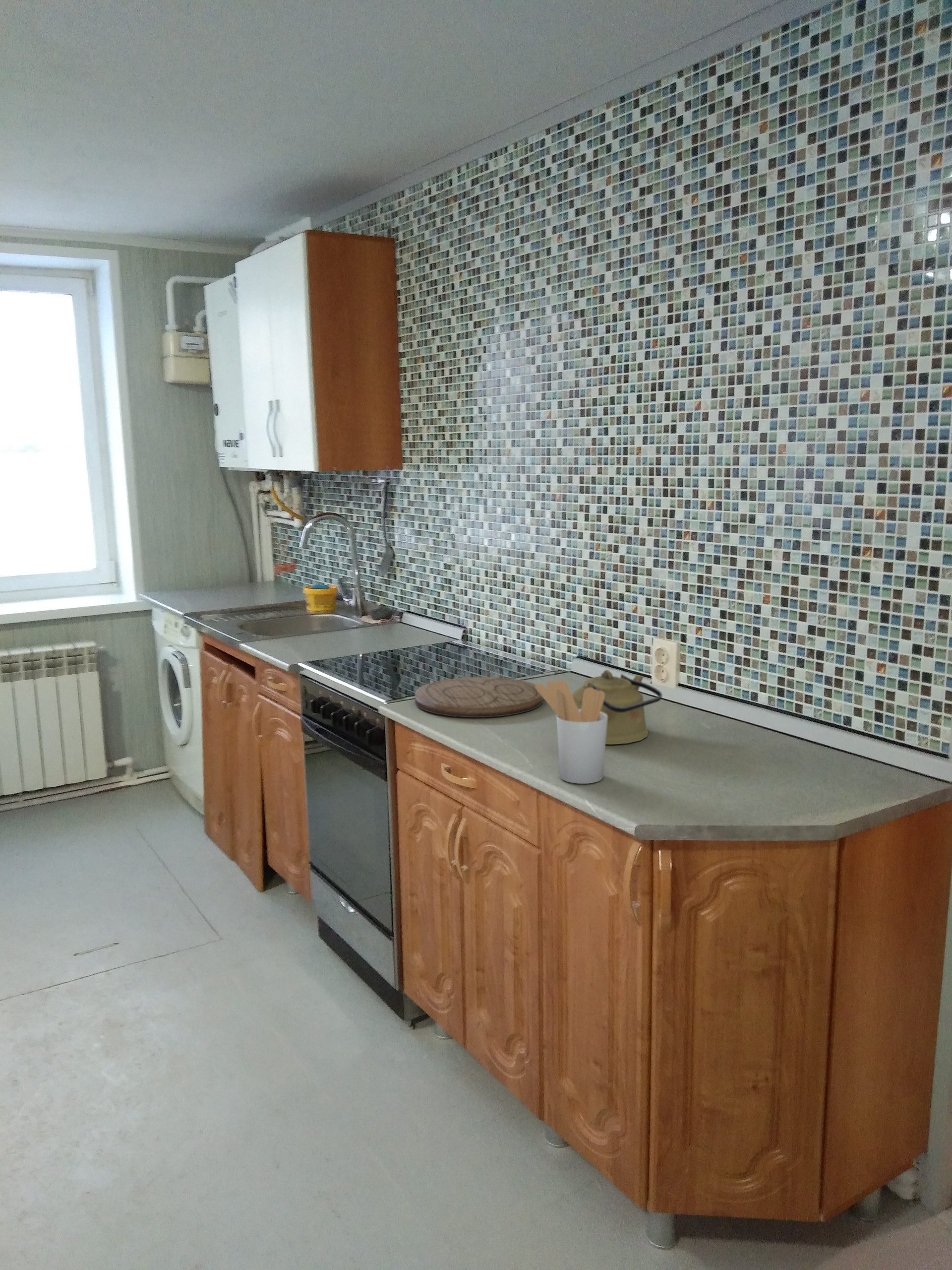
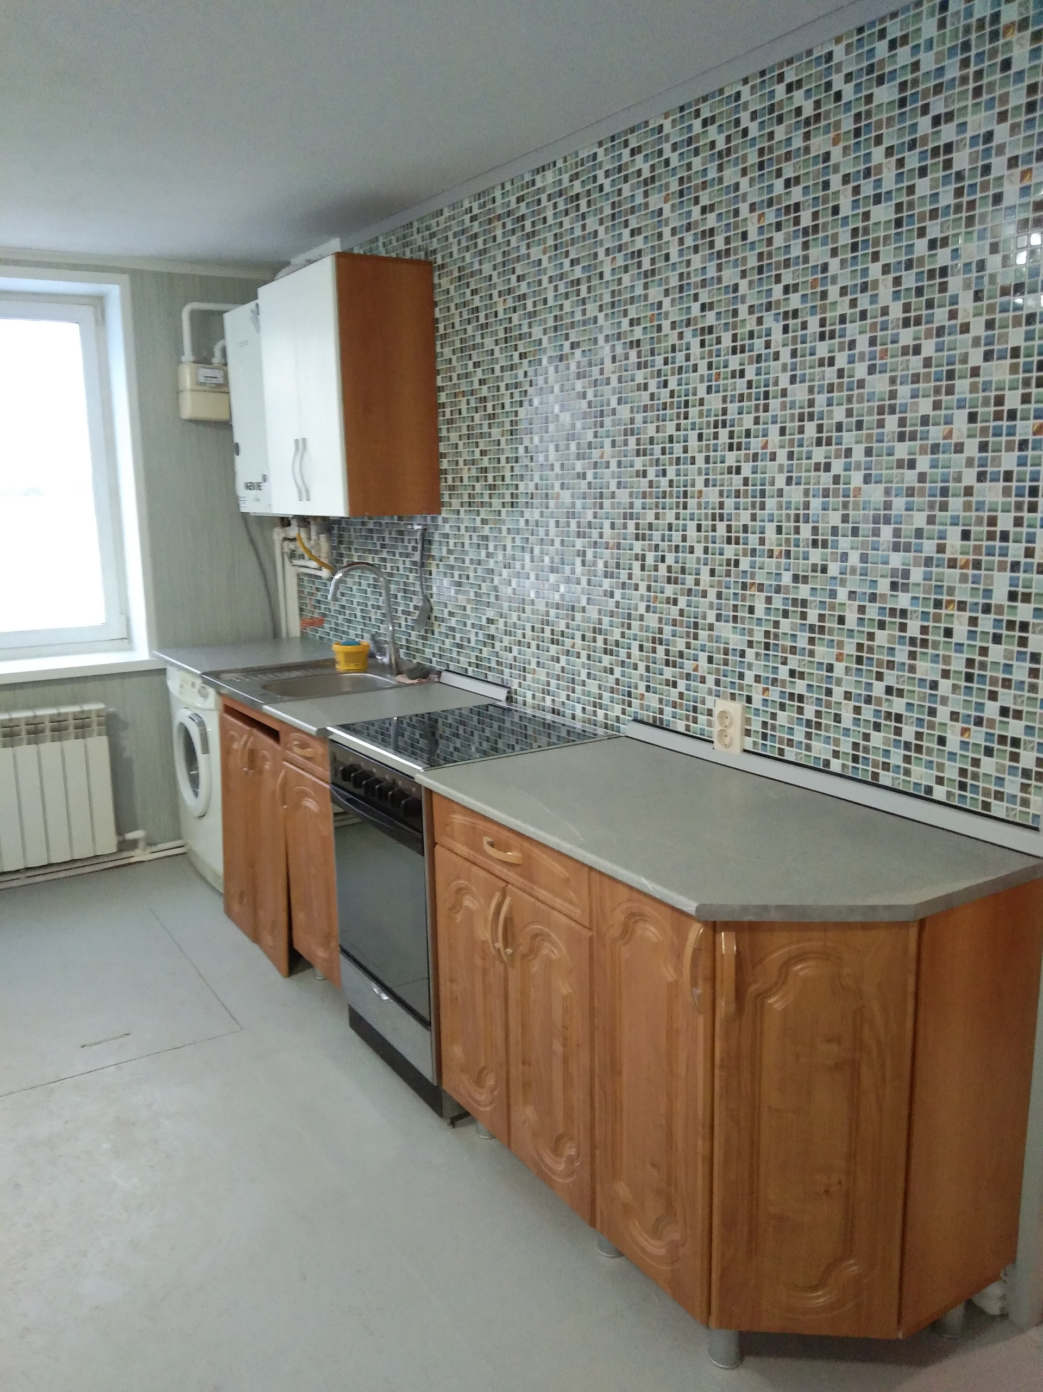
- kettle (613, 700)
- utensil holder (572, 728)
- cutting board (479, 696)
